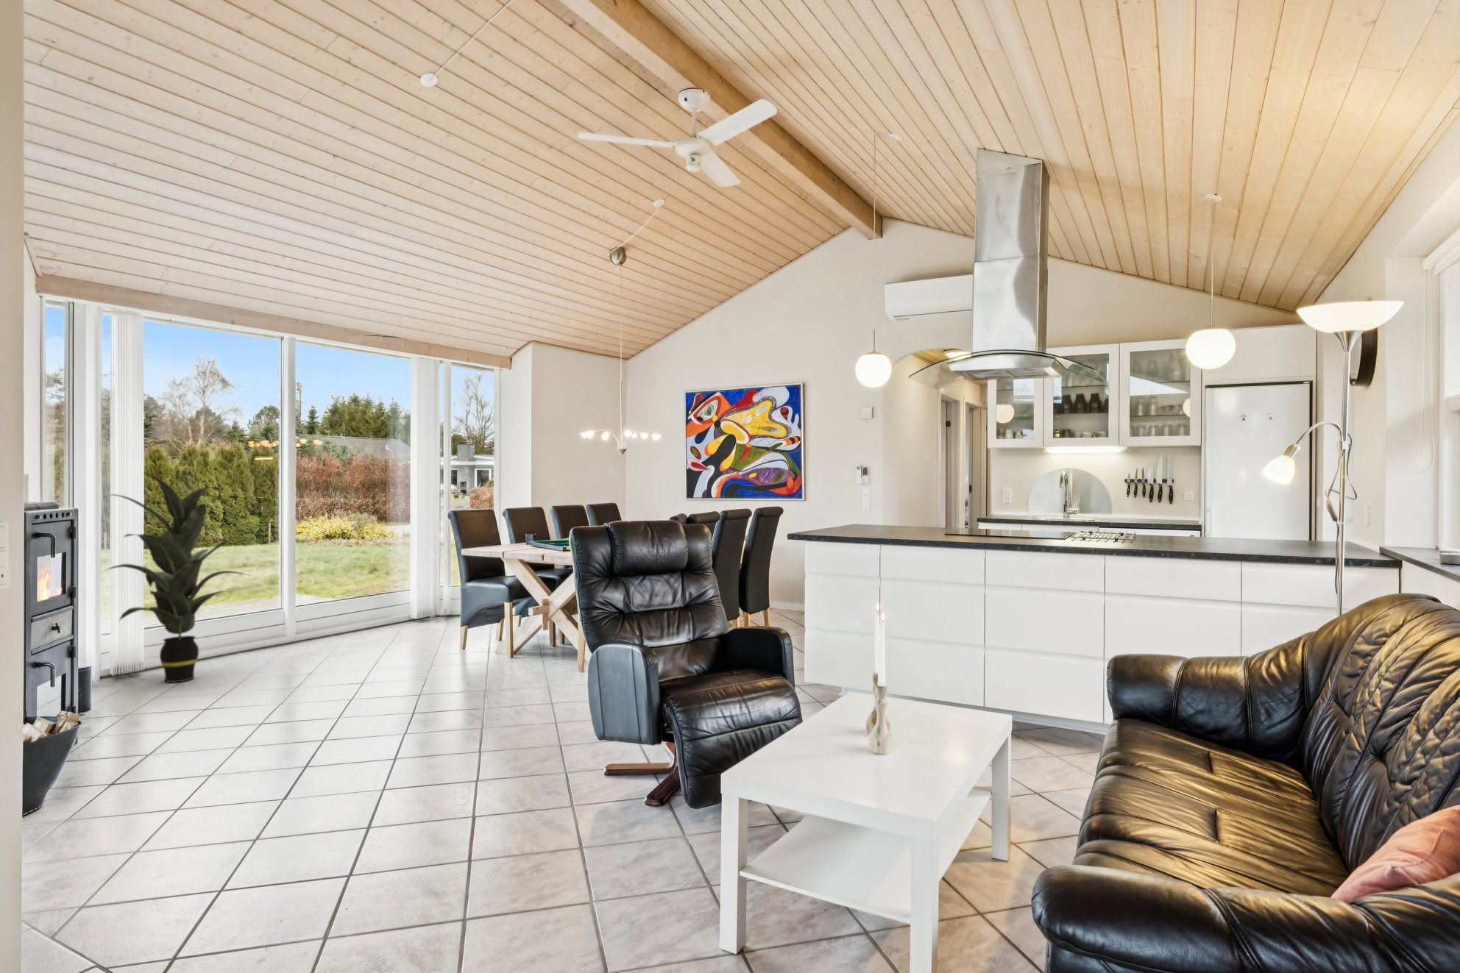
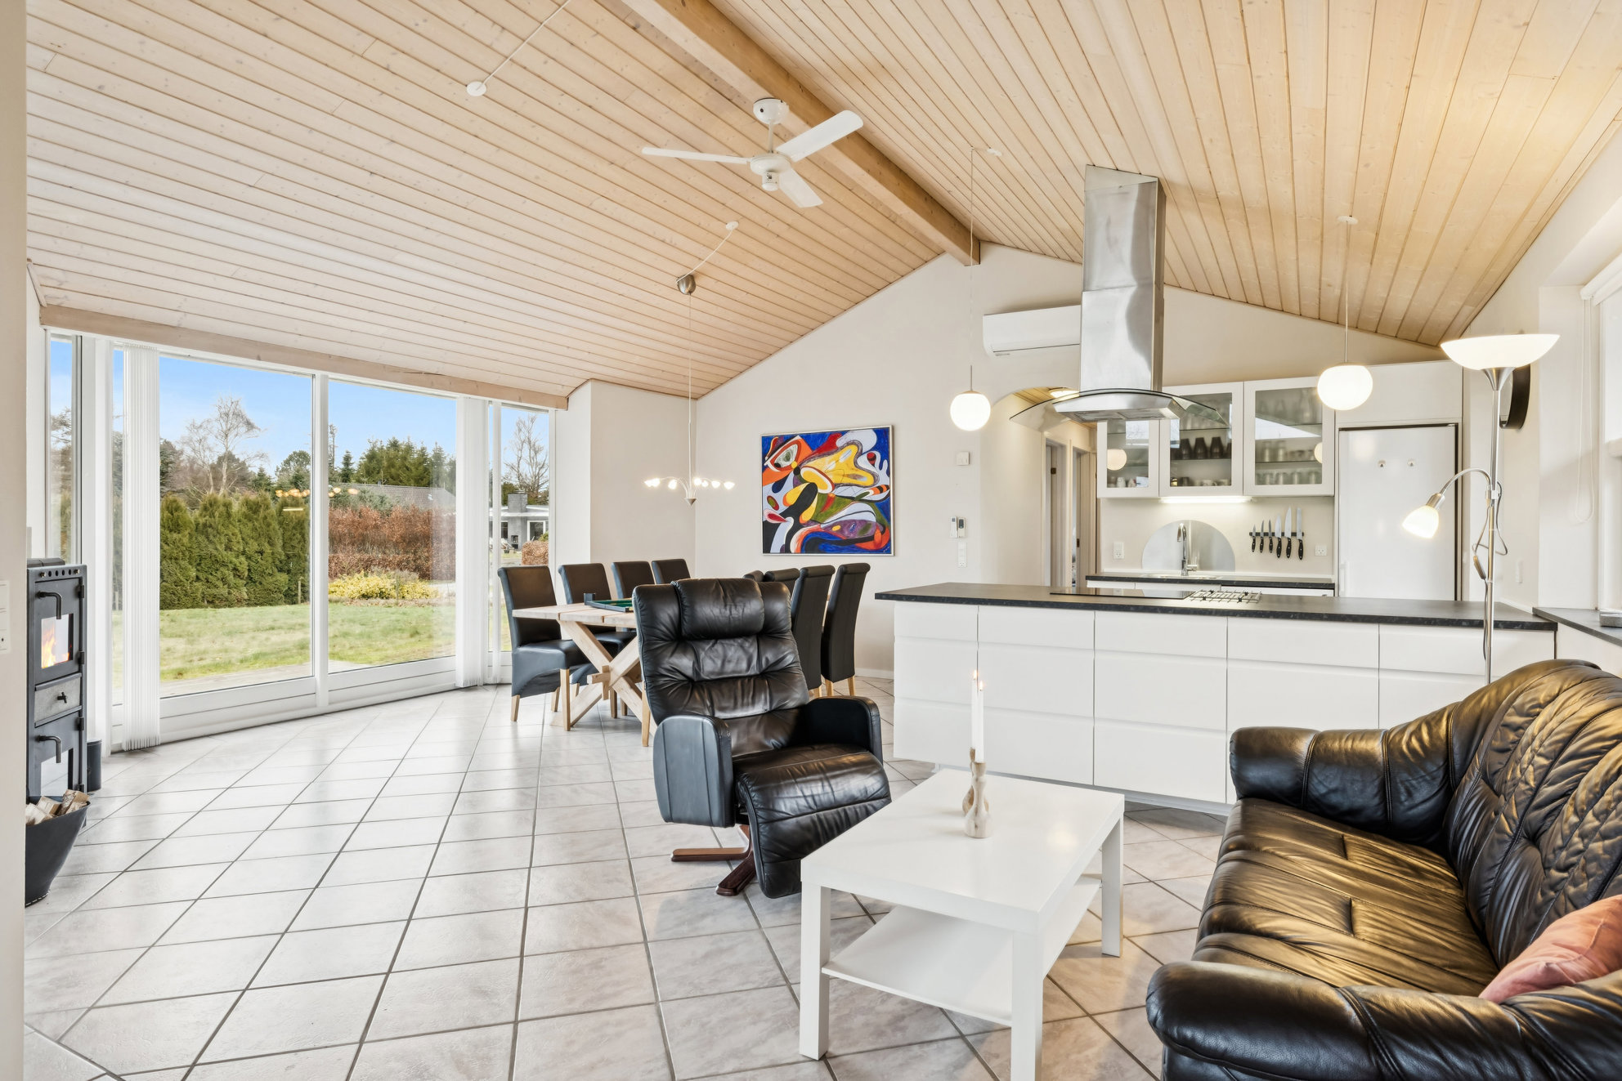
- indoor plant (168, 578)
